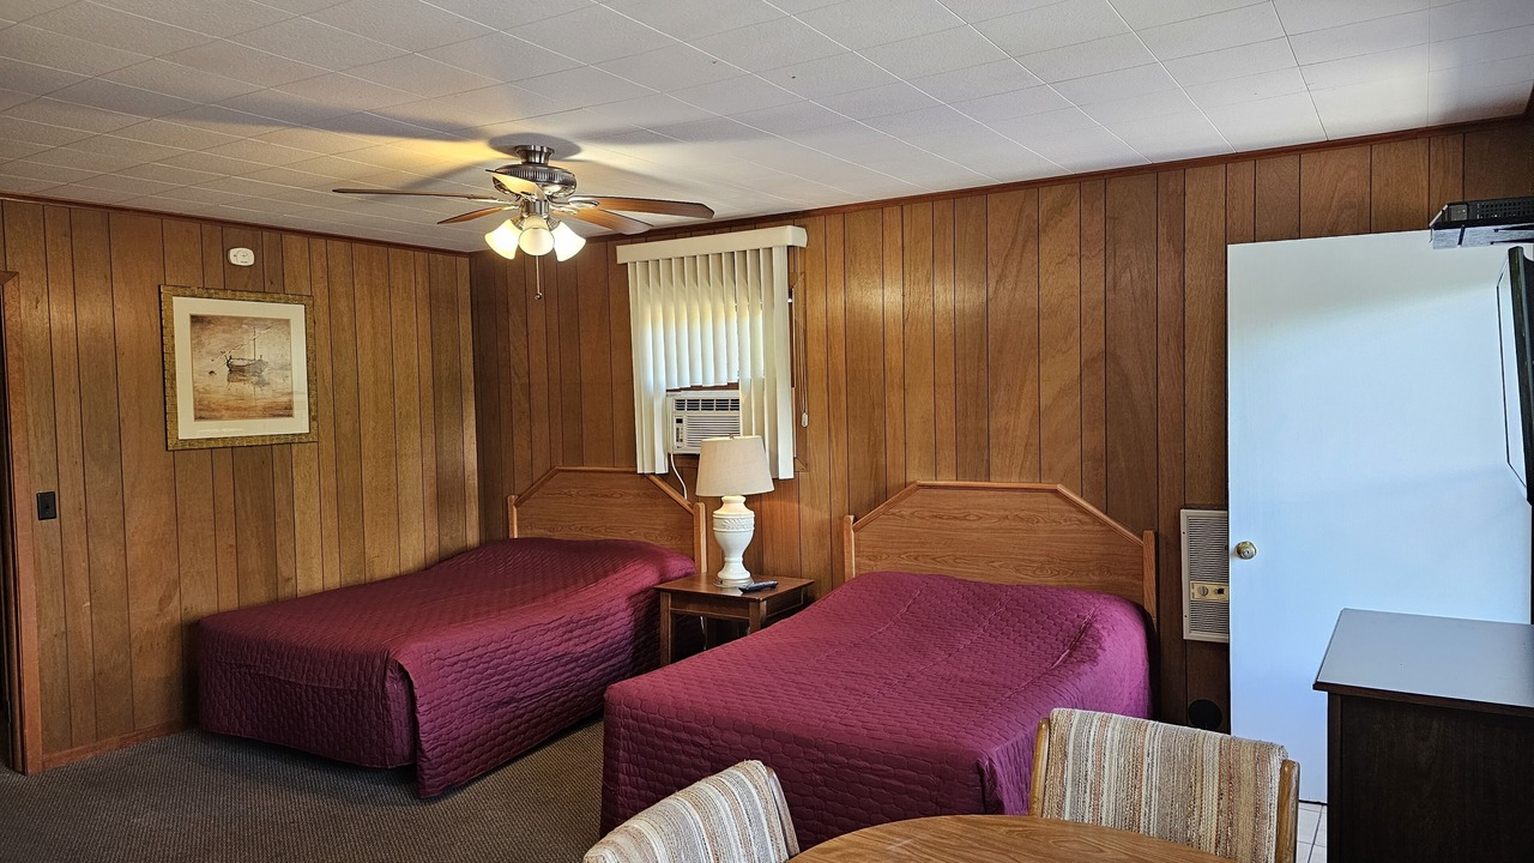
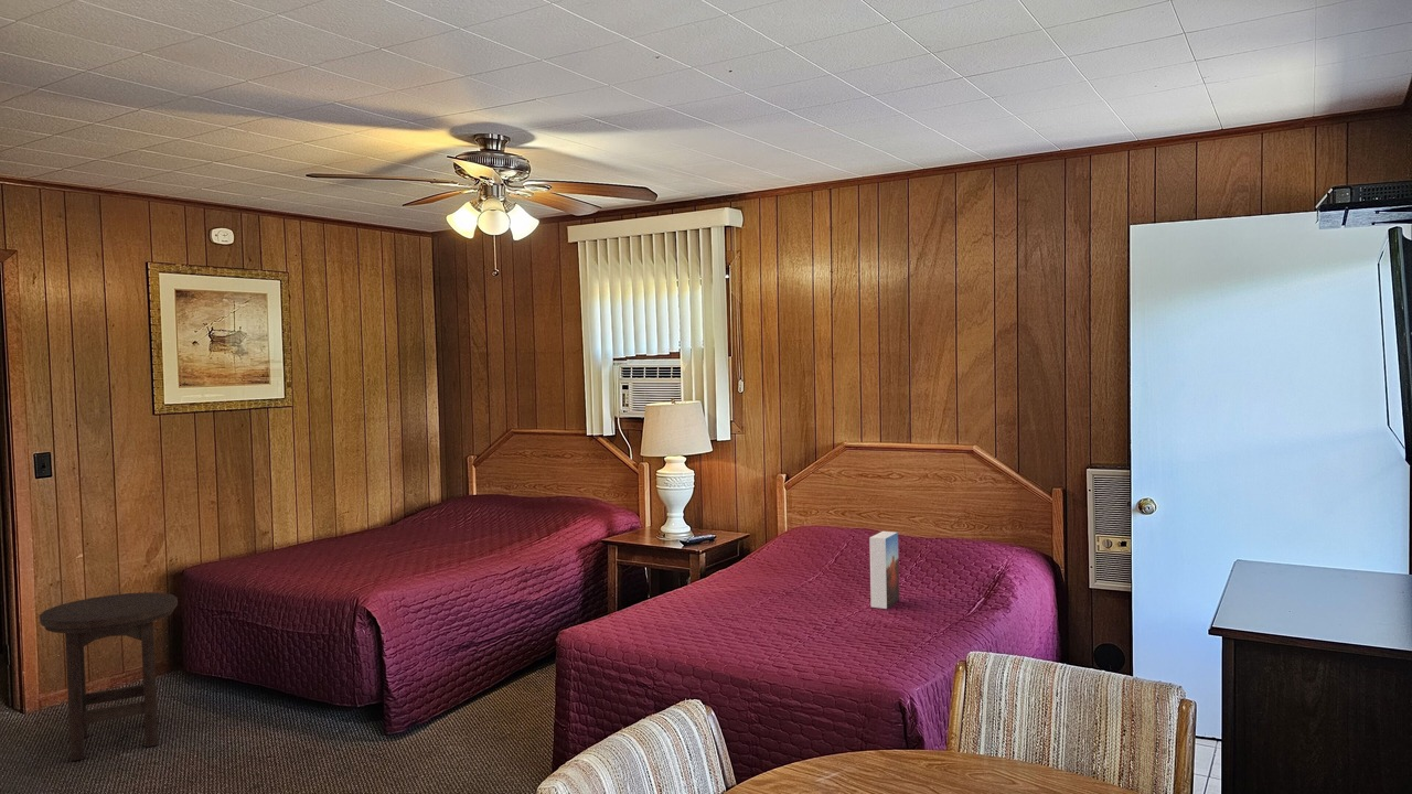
+ stool (118, 688)
+ book (884, 569)
